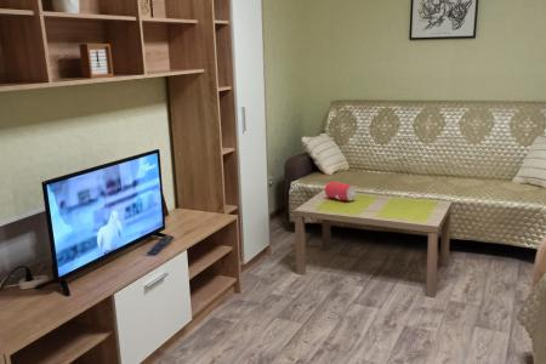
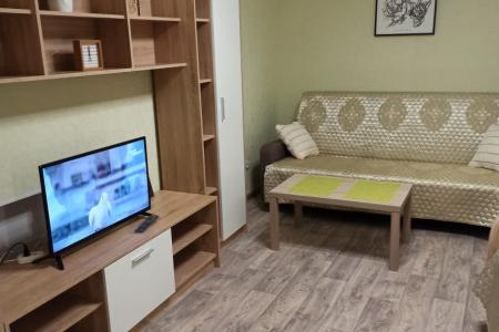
- speaker (341, 190)
